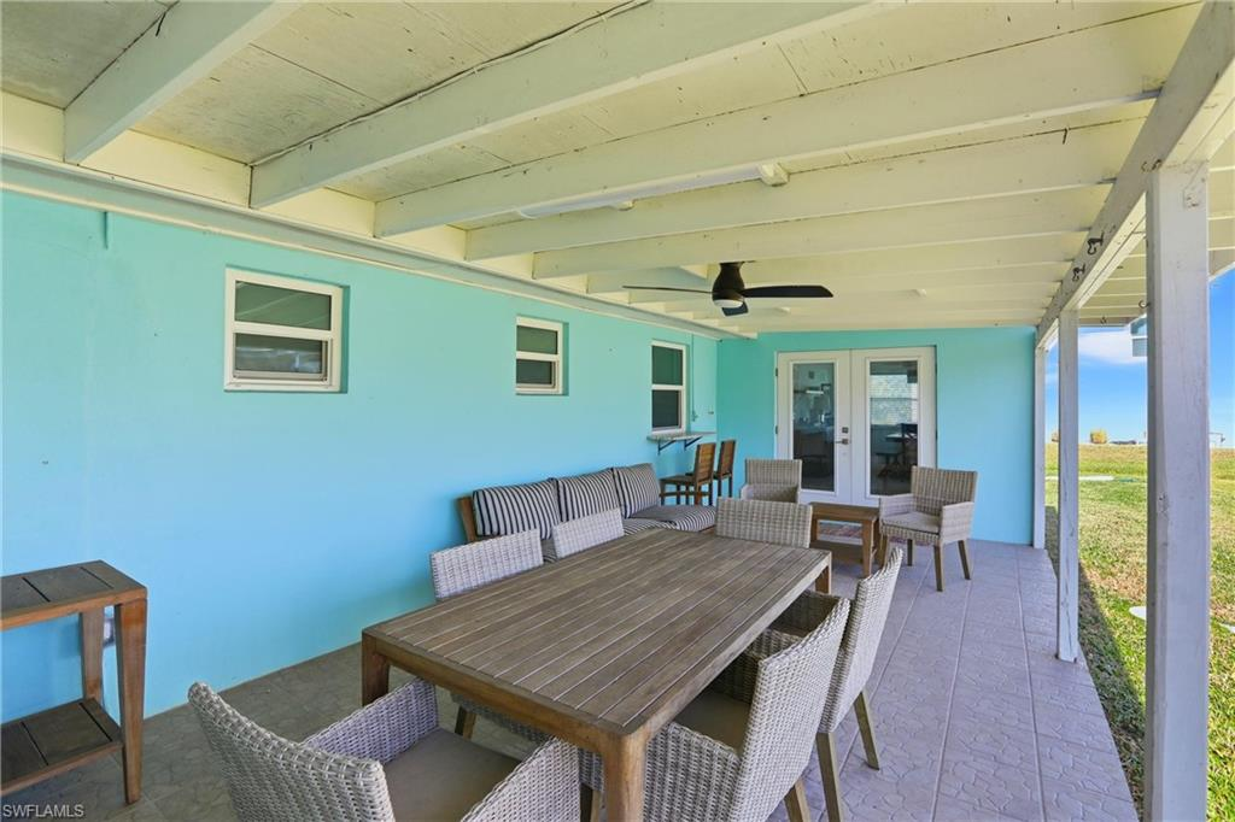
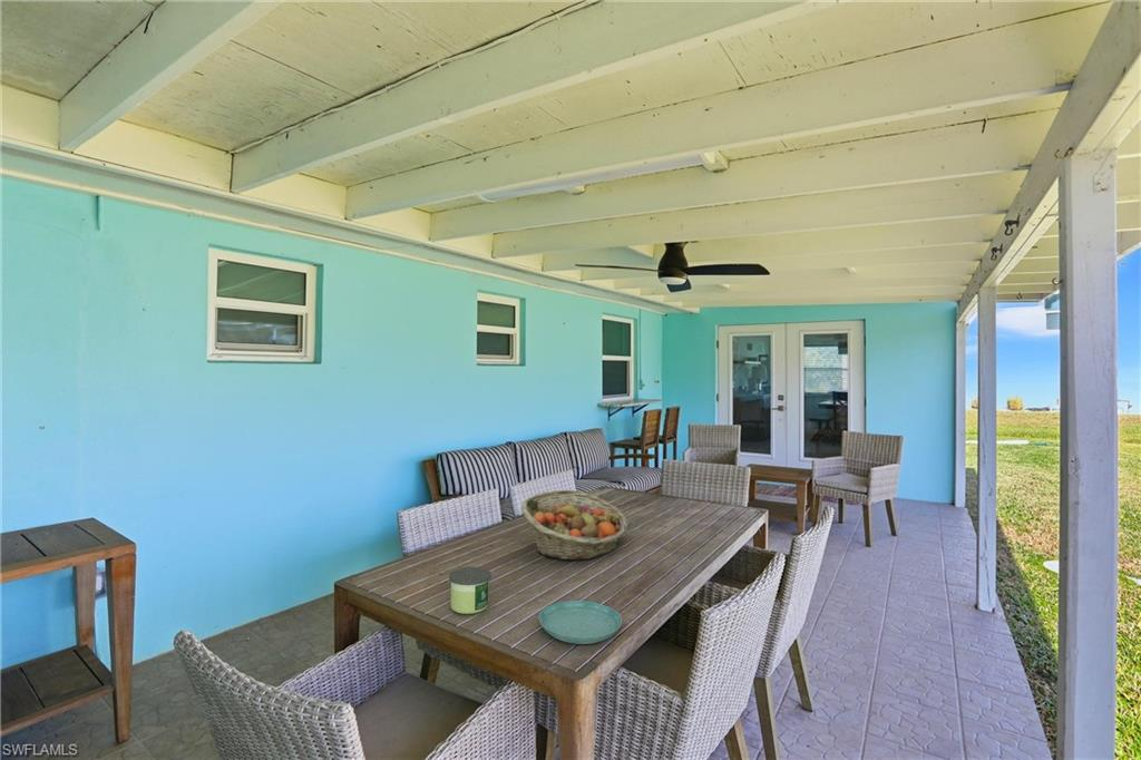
+ fruit basket (574, 523)
+ saucer (579, 622)
+ candle (469, 590)
